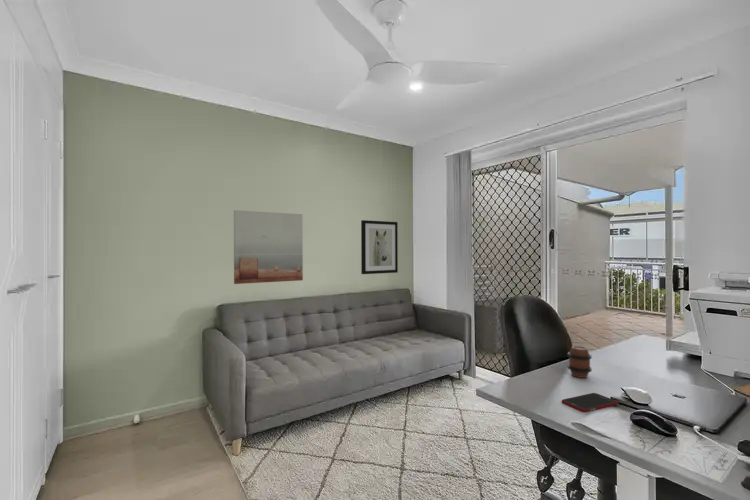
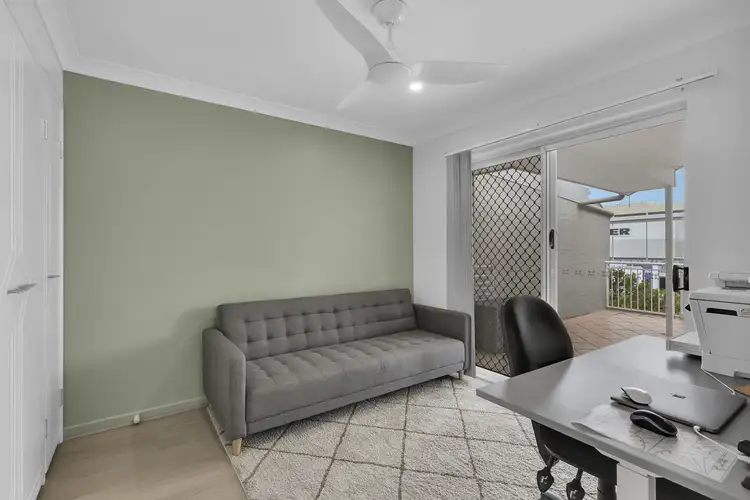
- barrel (579, 361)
- cell phone (589, 402)
- wall art (269, 247)
- wall art (380, 247)
